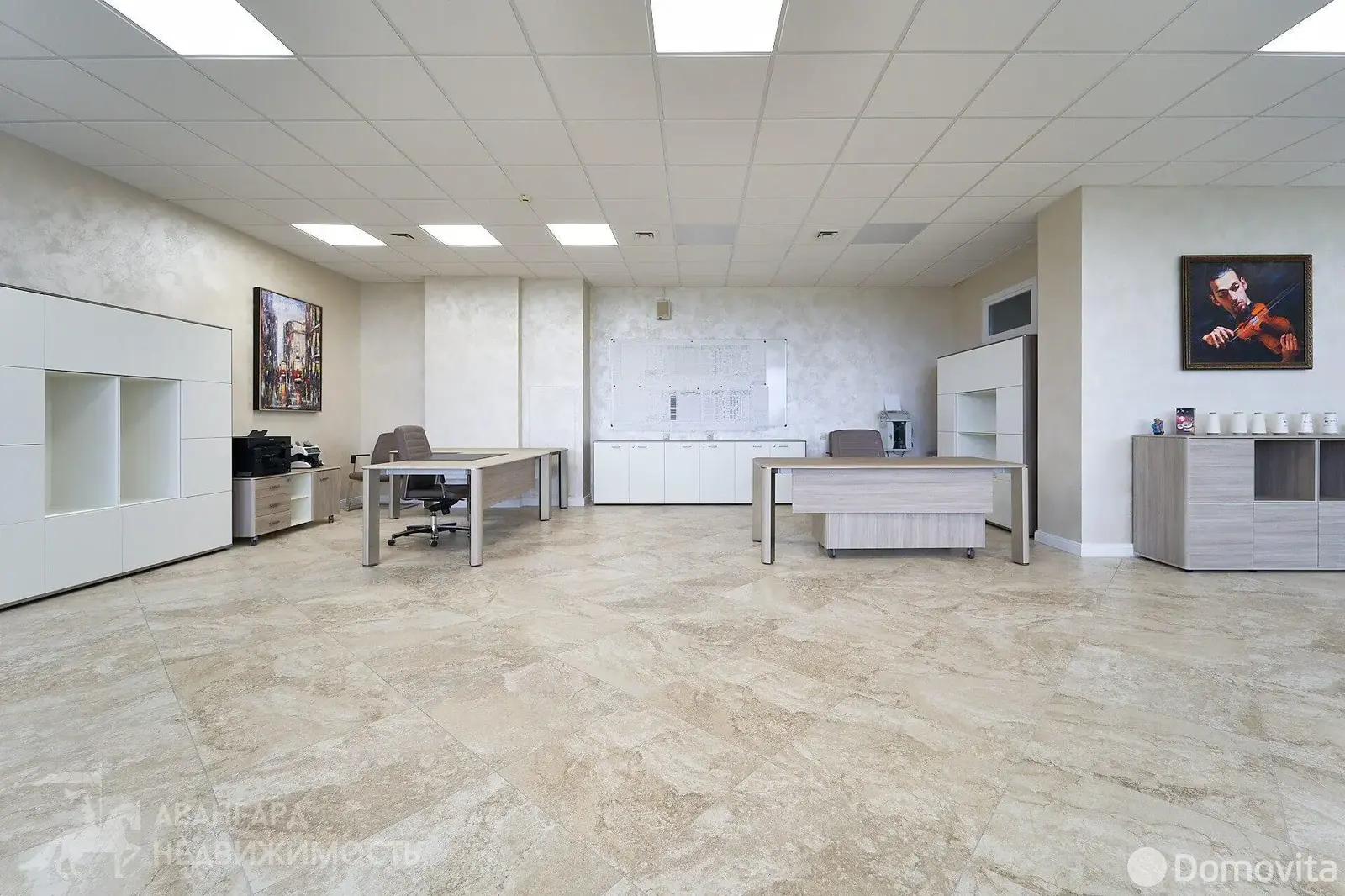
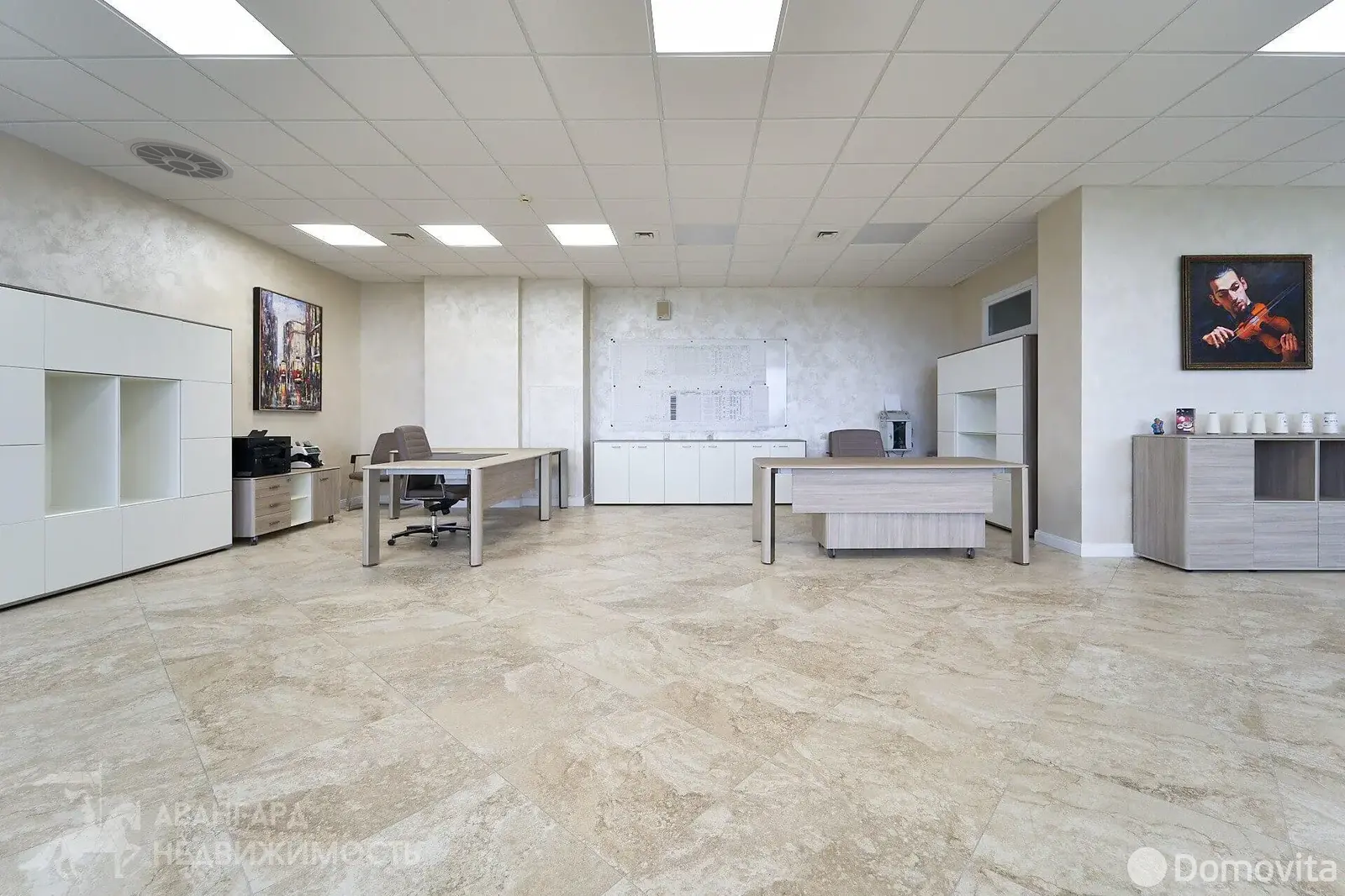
+ ceiling vent (181, 162)
